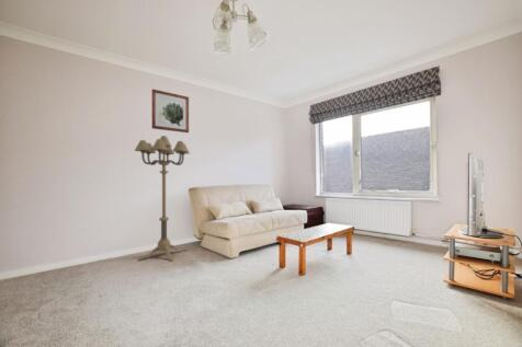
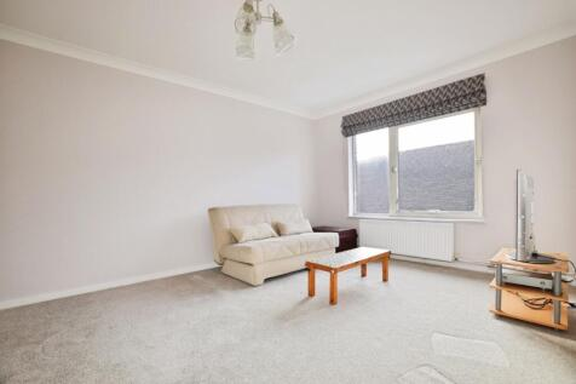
- wall art (171, 112)
- floor lamp (163, 195)
